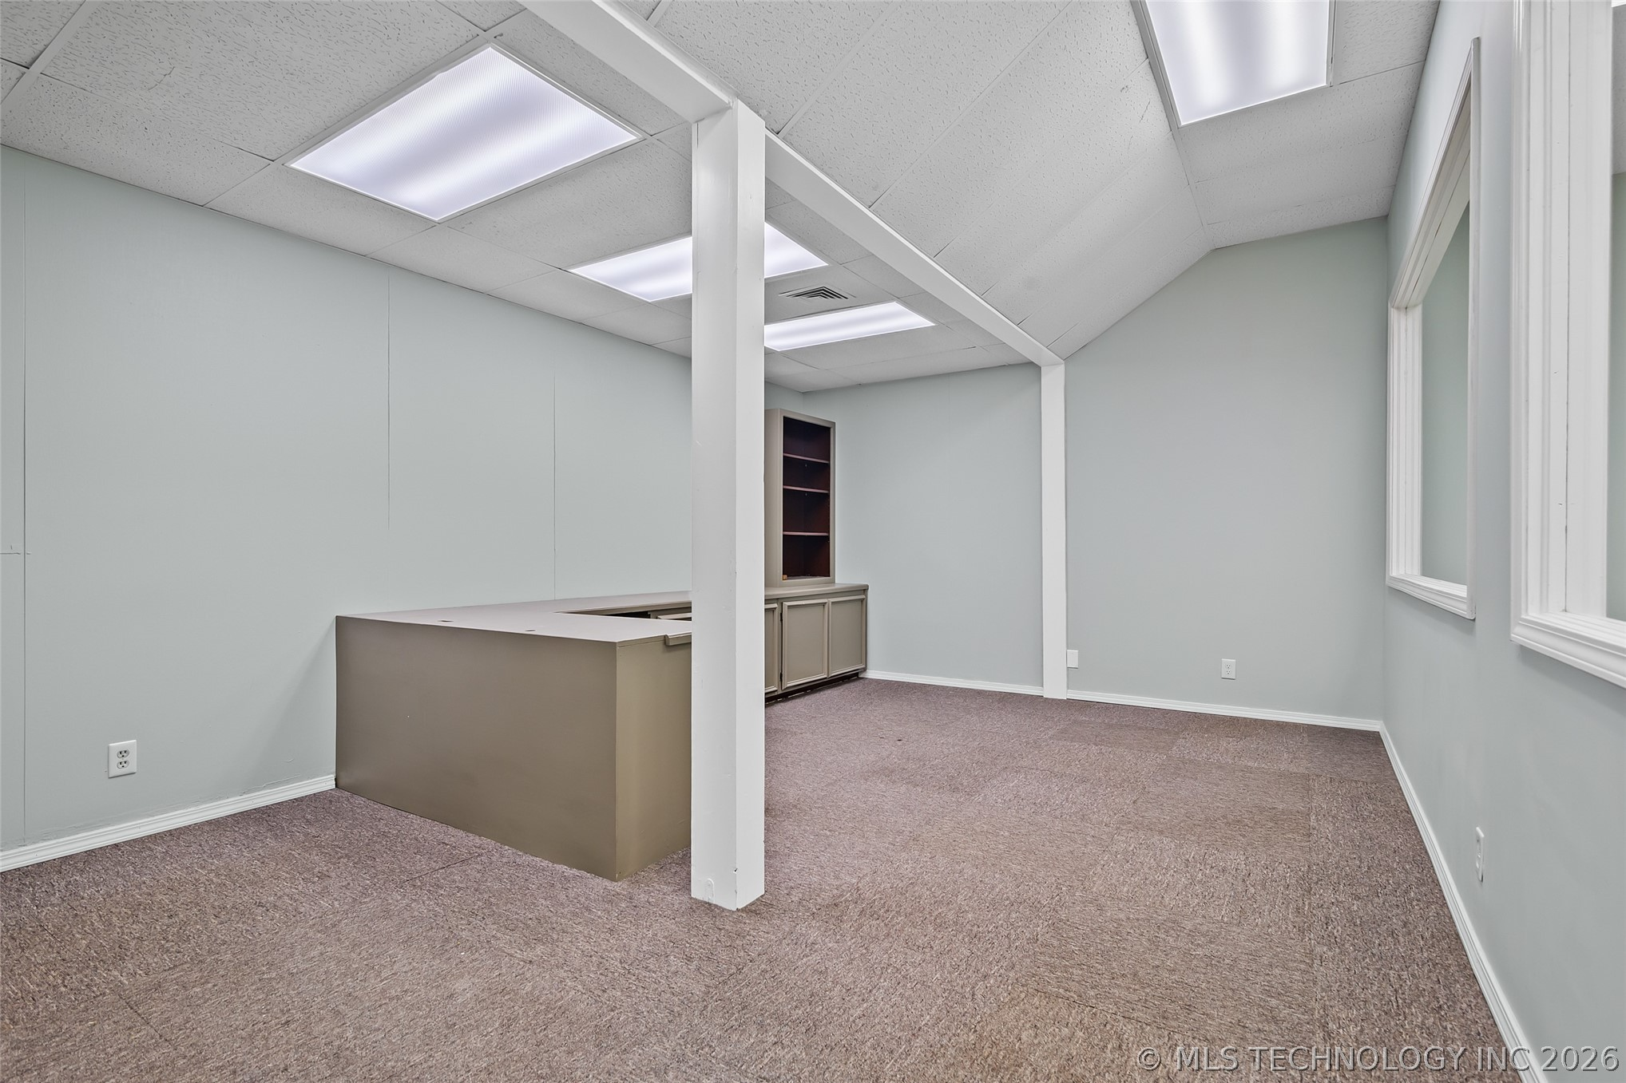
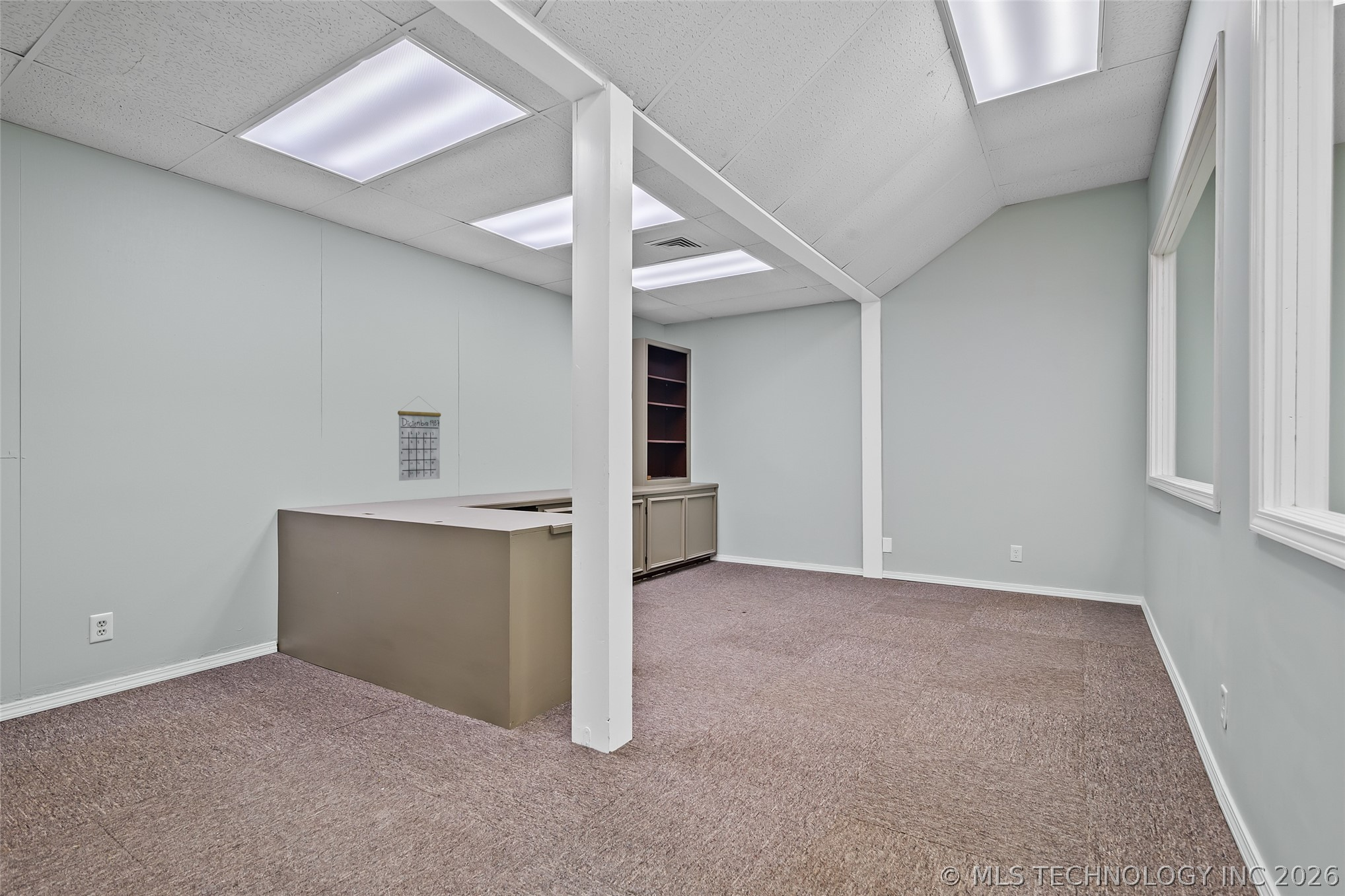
+ calendar (419, 438)
